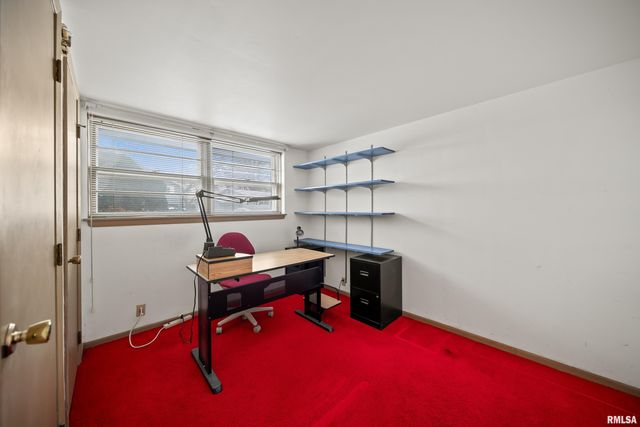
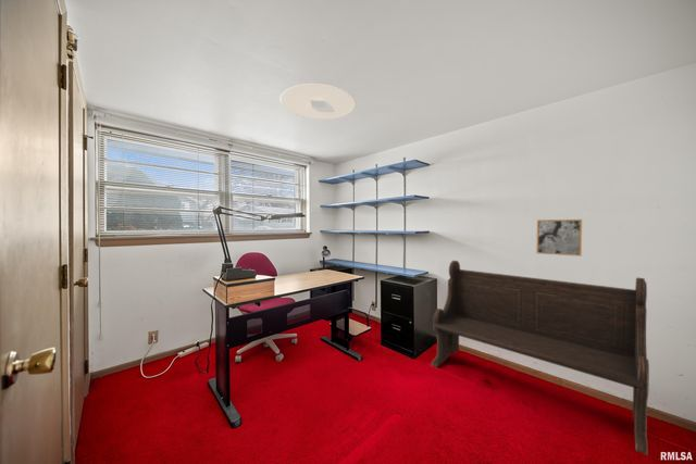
+ wall art (558, 237)
+ bench (522, 327)
+ ceiling light (318, 100)
